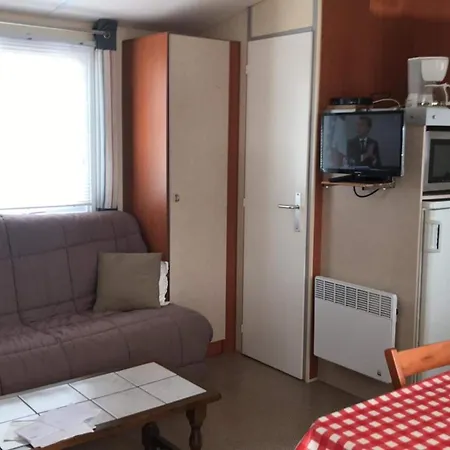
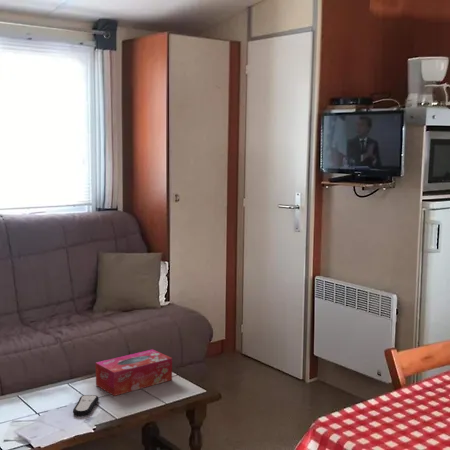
+ tissue box (134, 371)
+ remote control (85, 404)
